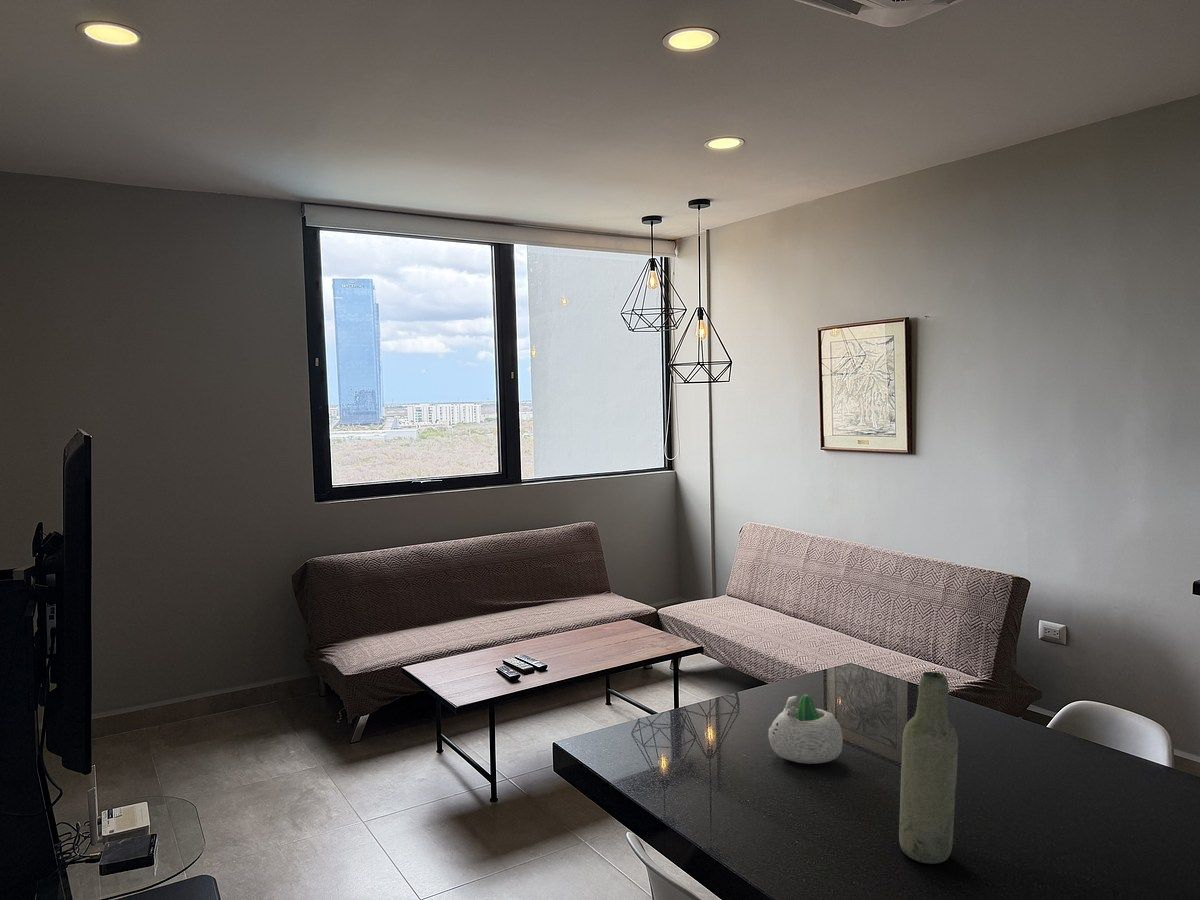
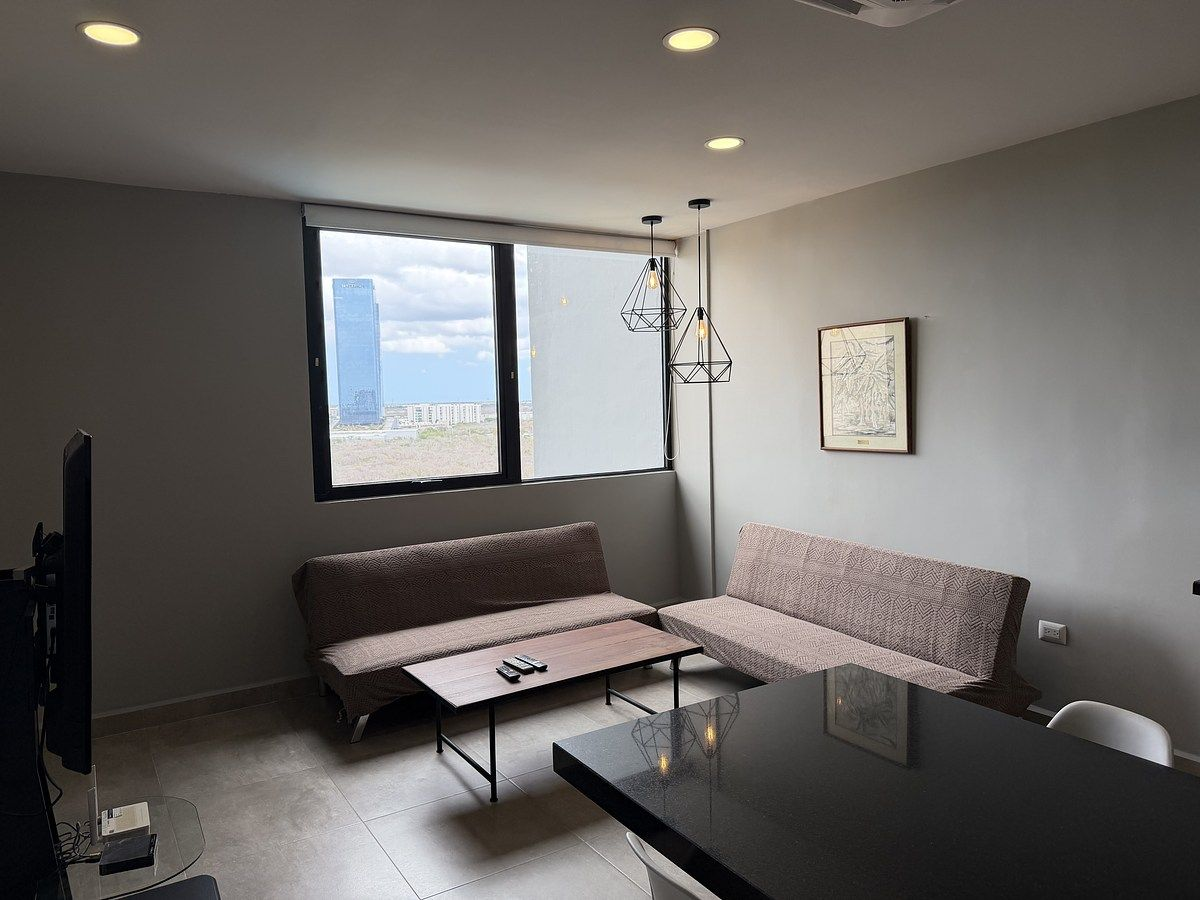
- bottle (927, 763)
- succulent planter (805, 726)
